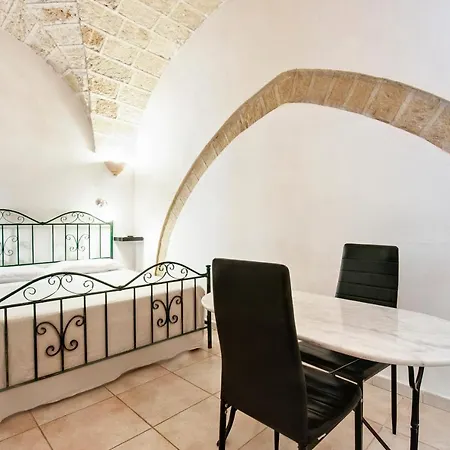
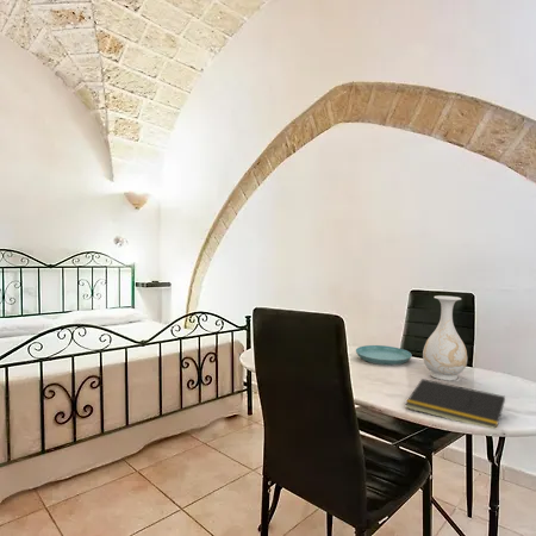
+ notepad (454, 401)
+ saucer (382, 355)
+ vase (445, 337)
